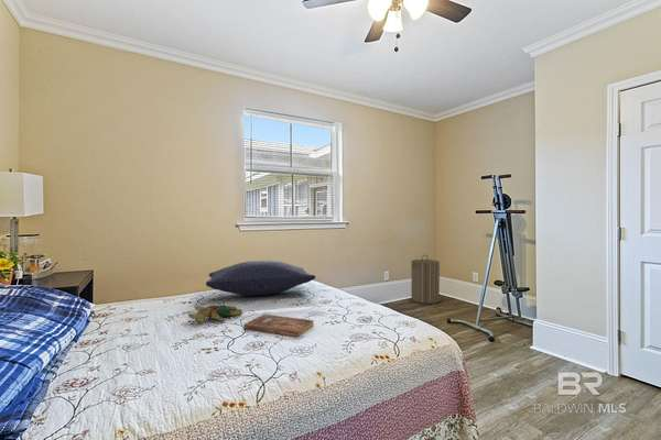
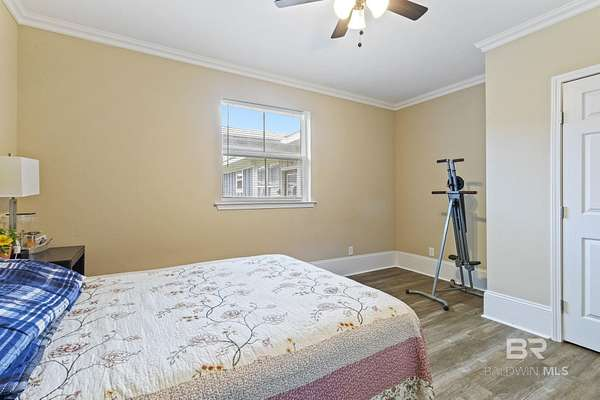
- teddy bear (216, 312)
- bible (280, 324)
- laundry hamper (425, 277)
- pillow (260, 277)
